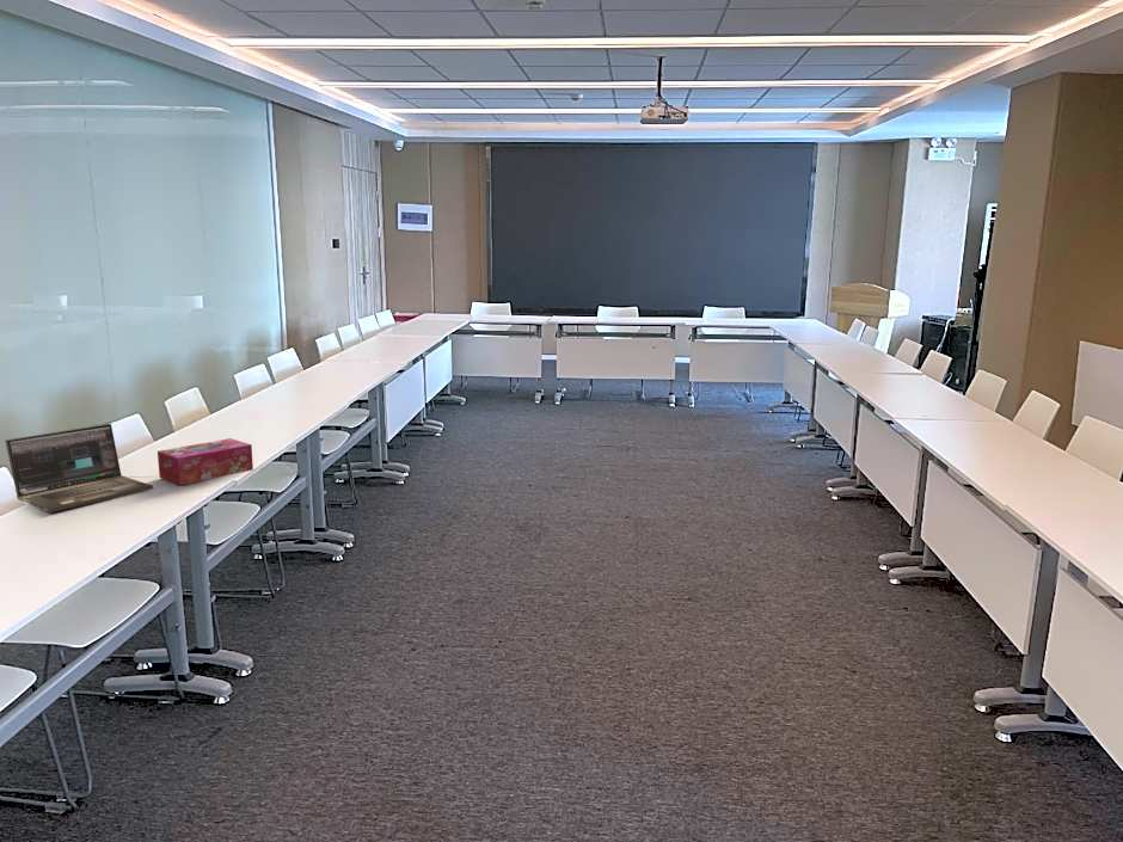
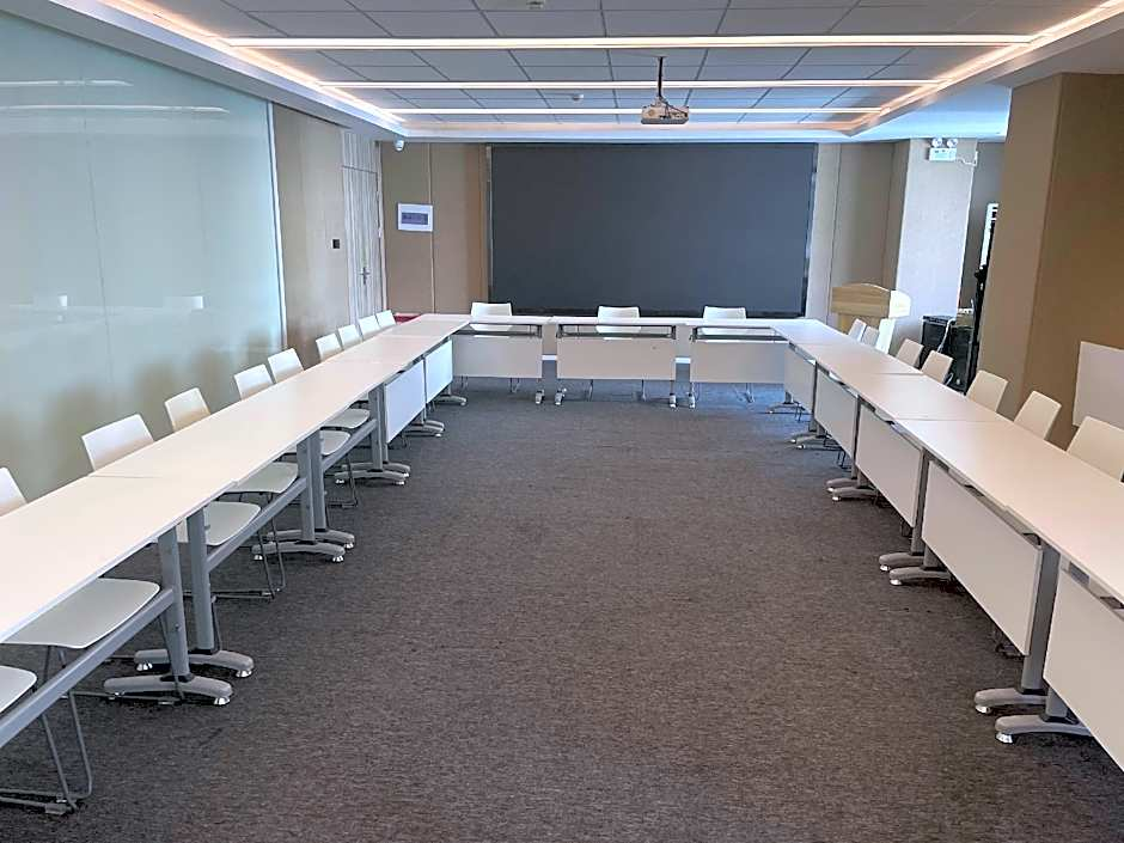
- tissue box (205, 460)
- laptop (81, 465)
